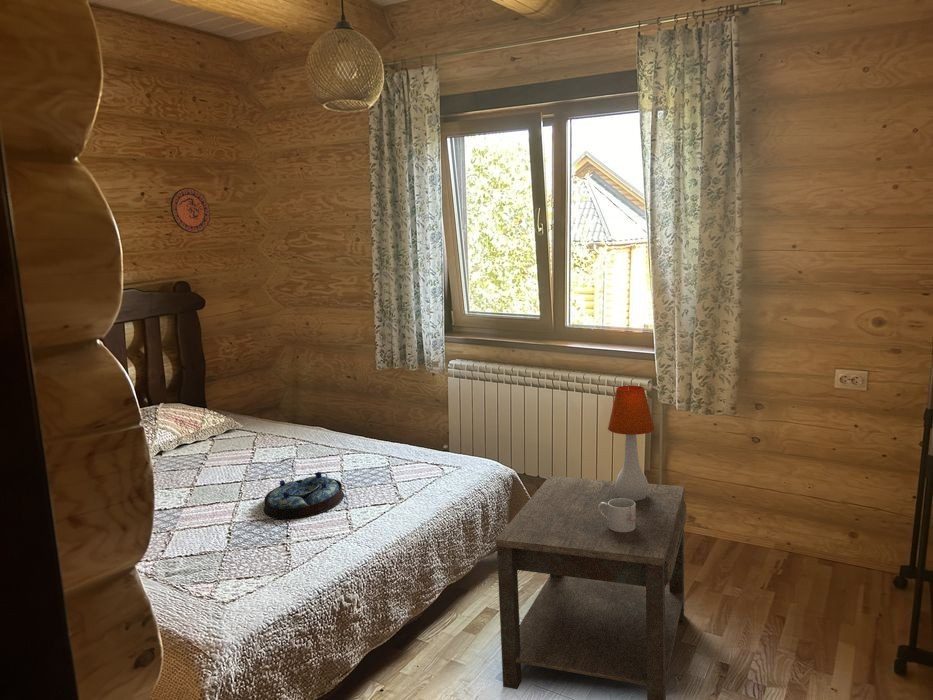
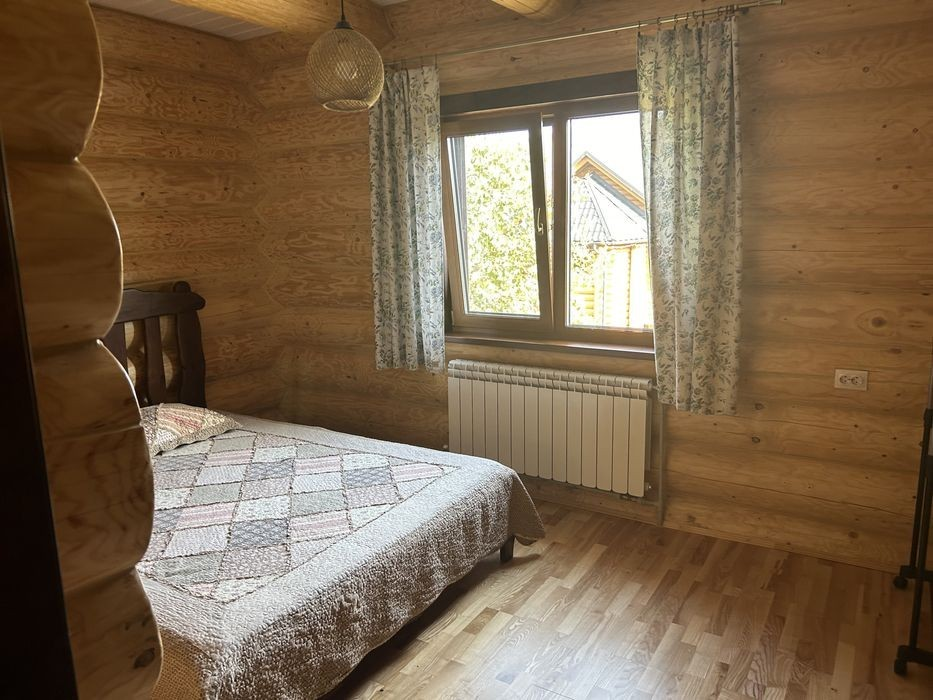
- decorative plate (190, 210)
- side table (600, 580)
- table lamp (631, 442)
- serving tray (303, 491)
- mug (616, 514)
